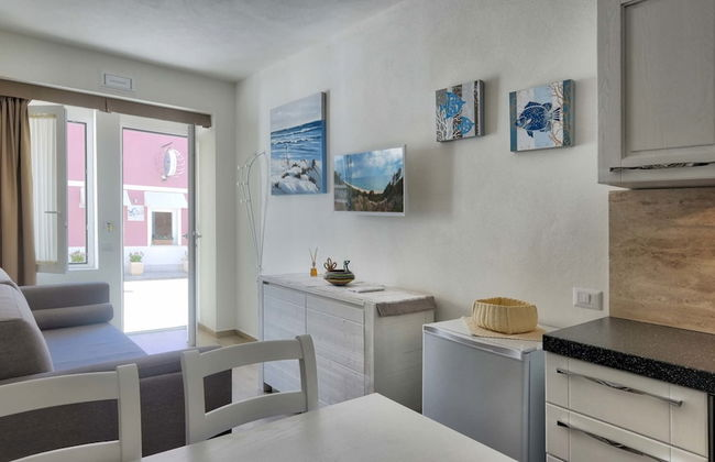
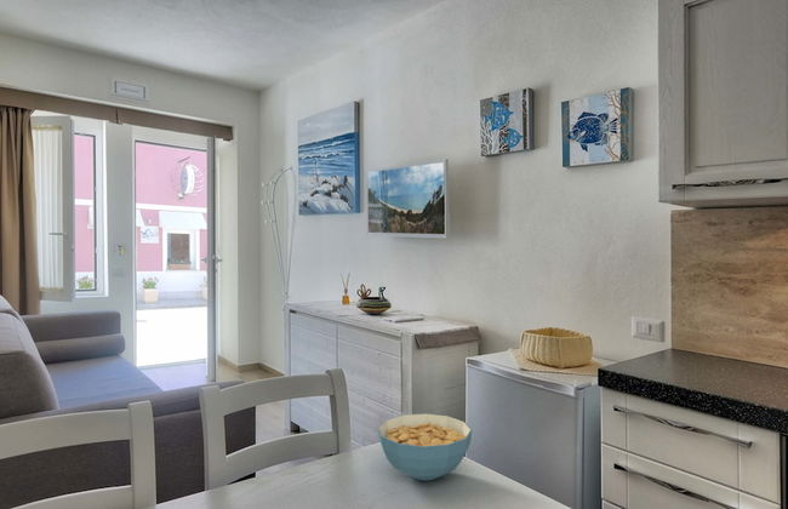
+ cereal bowl (424, 451)
